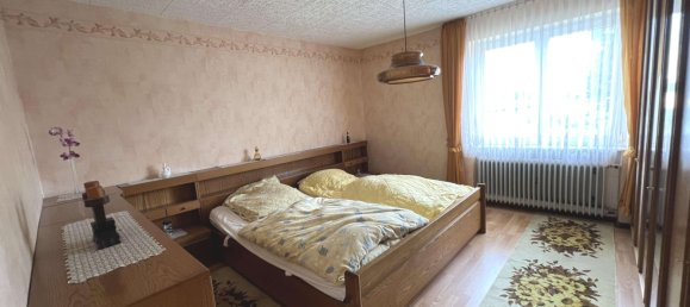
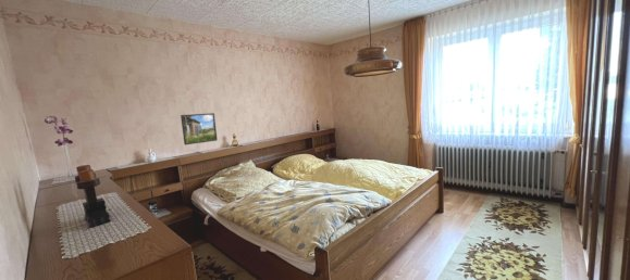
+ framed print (199, 128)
